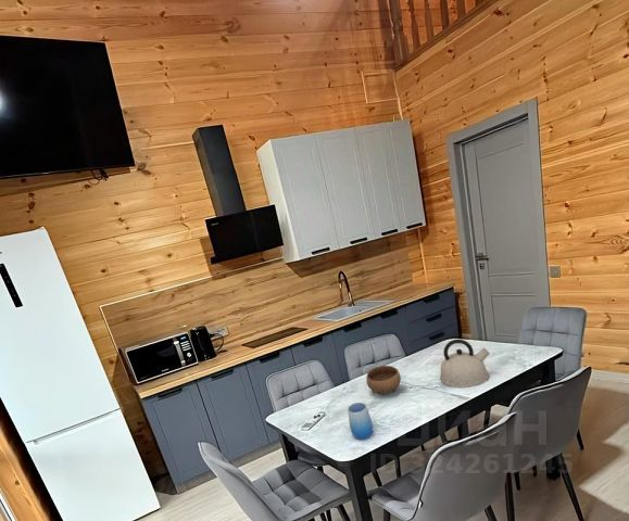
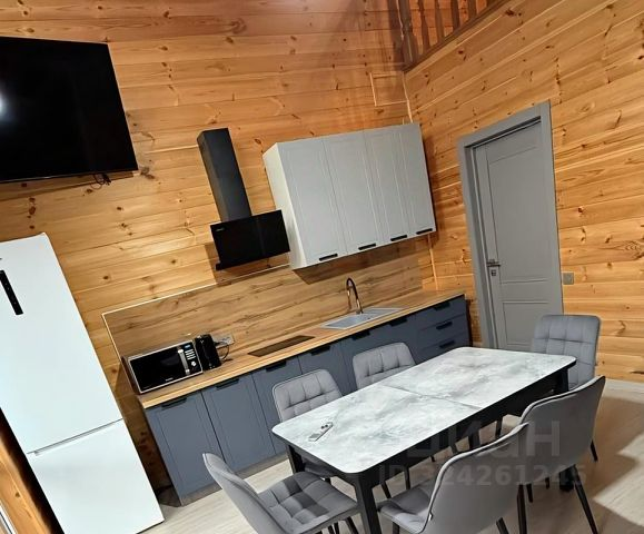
- cup (360, 420)
- bowl (383, 381)
- kettle (463, 357)
